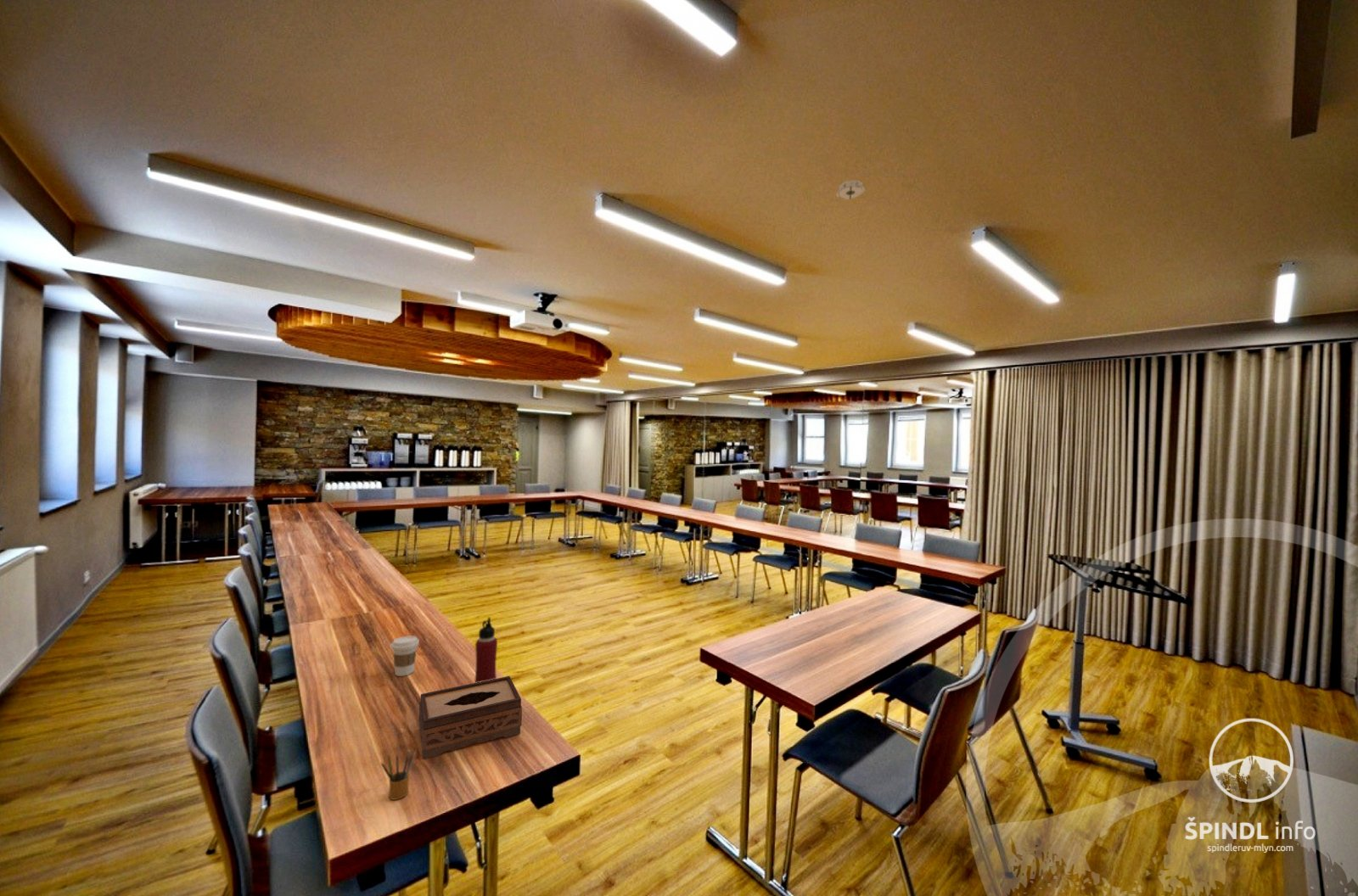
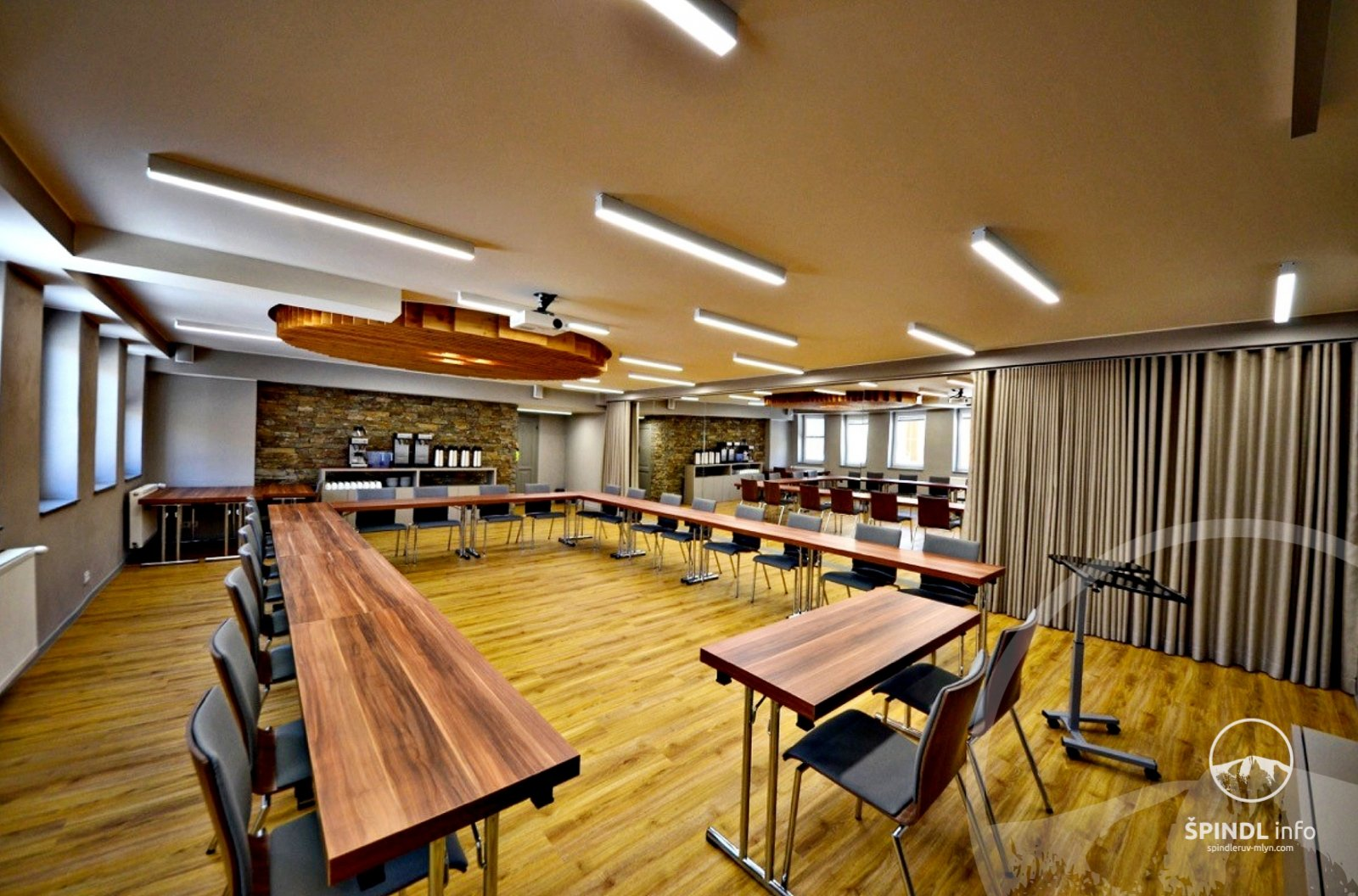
- smoke detector (850, 190)
- water bottle (485, 656)
- tissue box (470, 714)
- coffee cup (405, 655)
- pencil box (398, 773)
